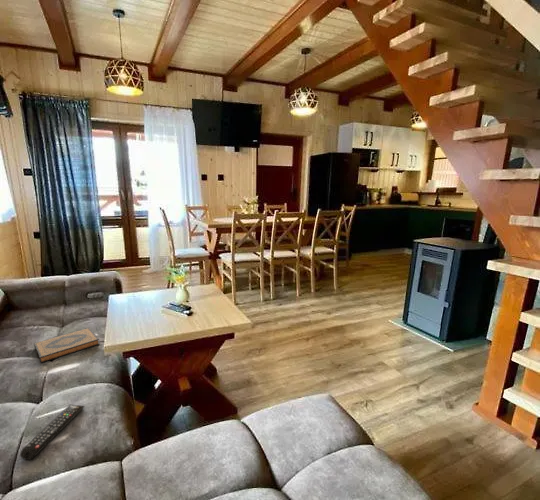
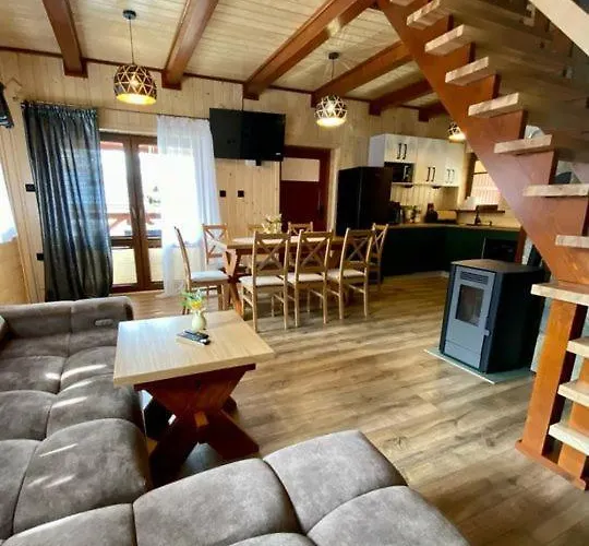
- remote control (55, 428)
- hardback book (67, 343)
